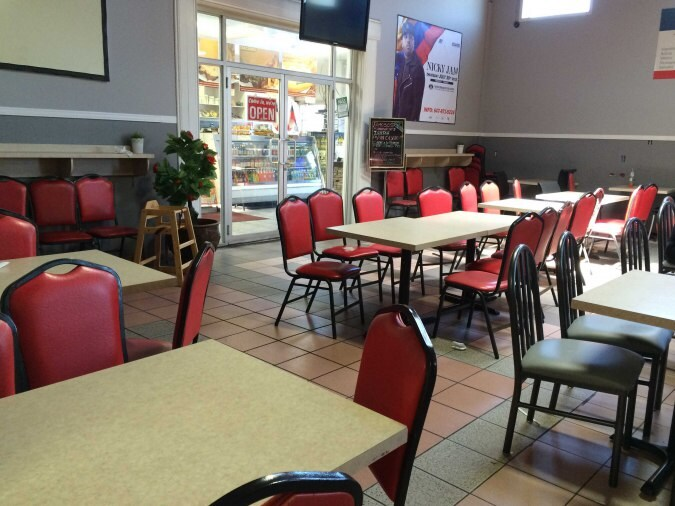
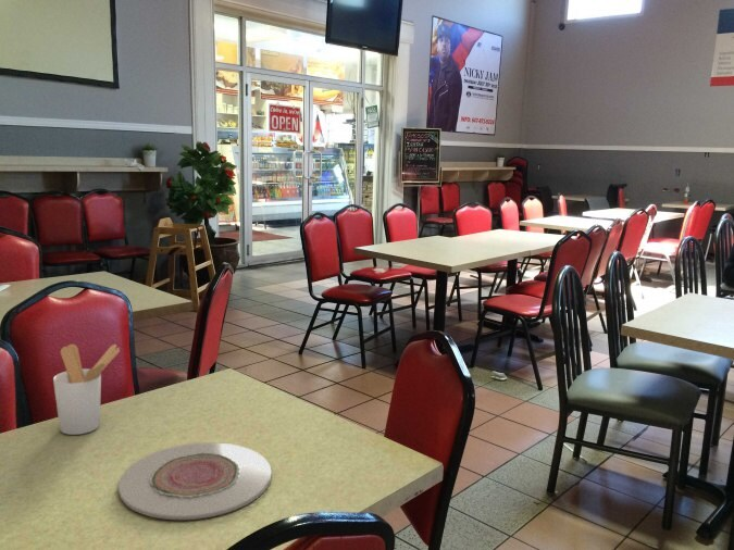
+ plate (197, 475)
+ utensil holder (89, 386)
